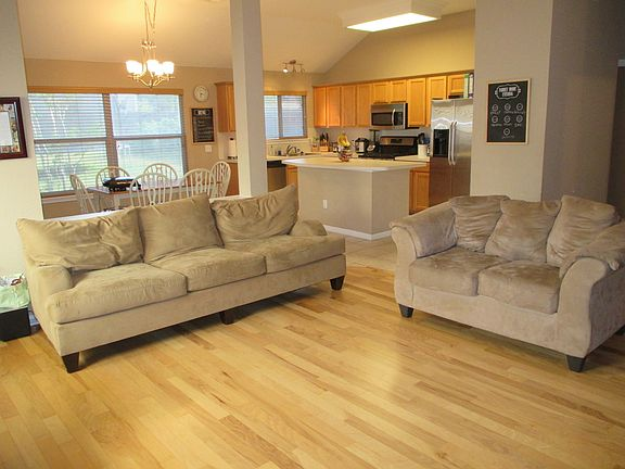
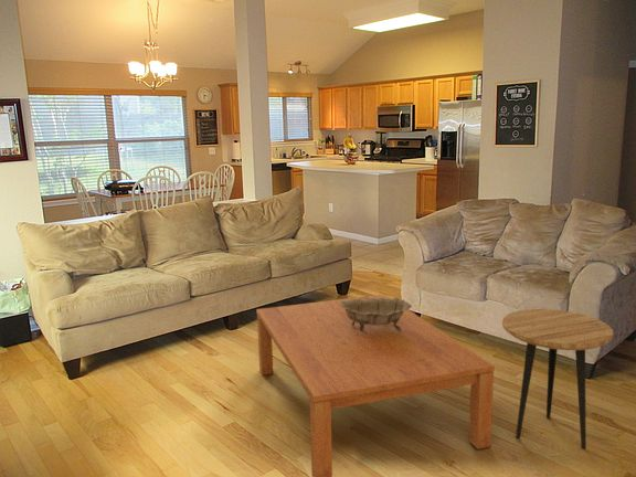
+ coffee table (358, 369)
+ decorative bowl (374, 315)
+ side table (552, 380)
